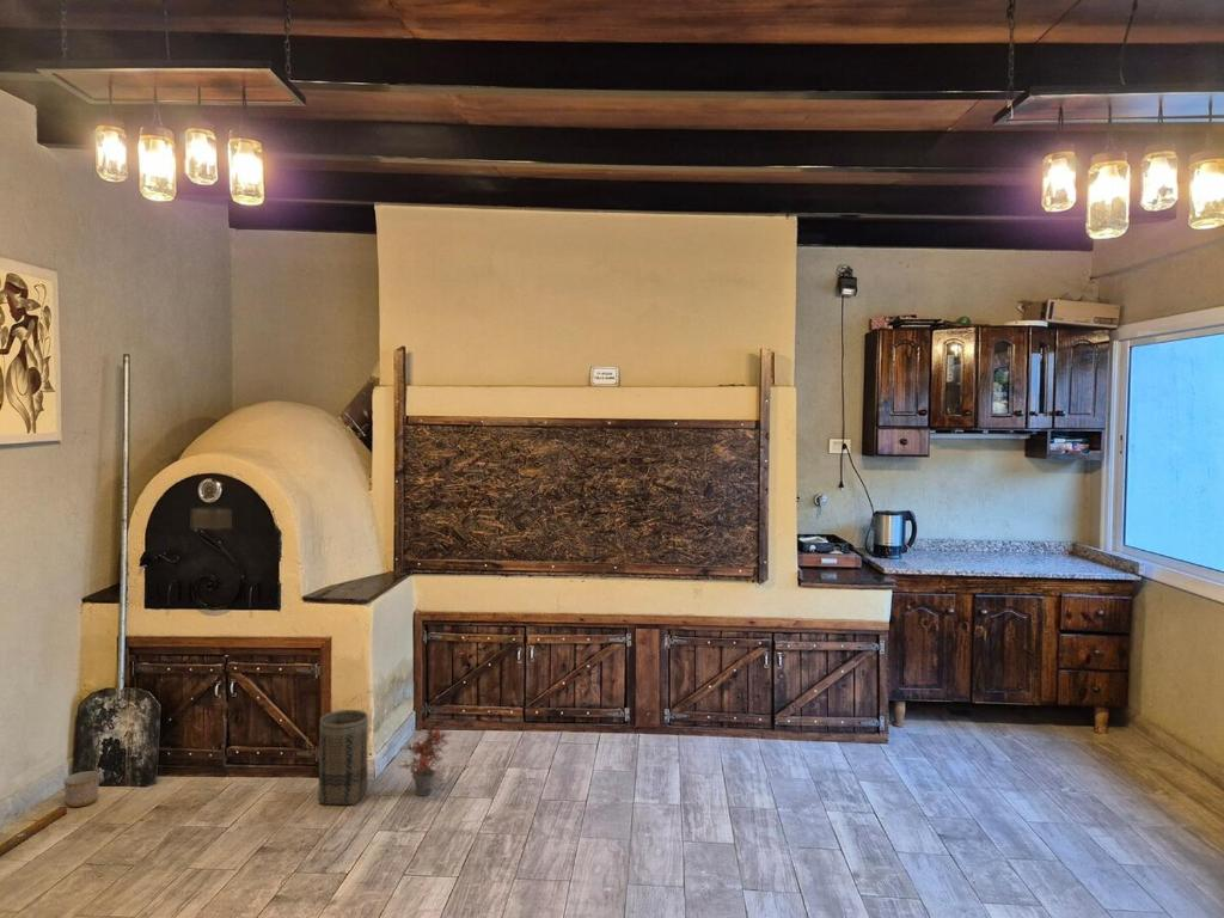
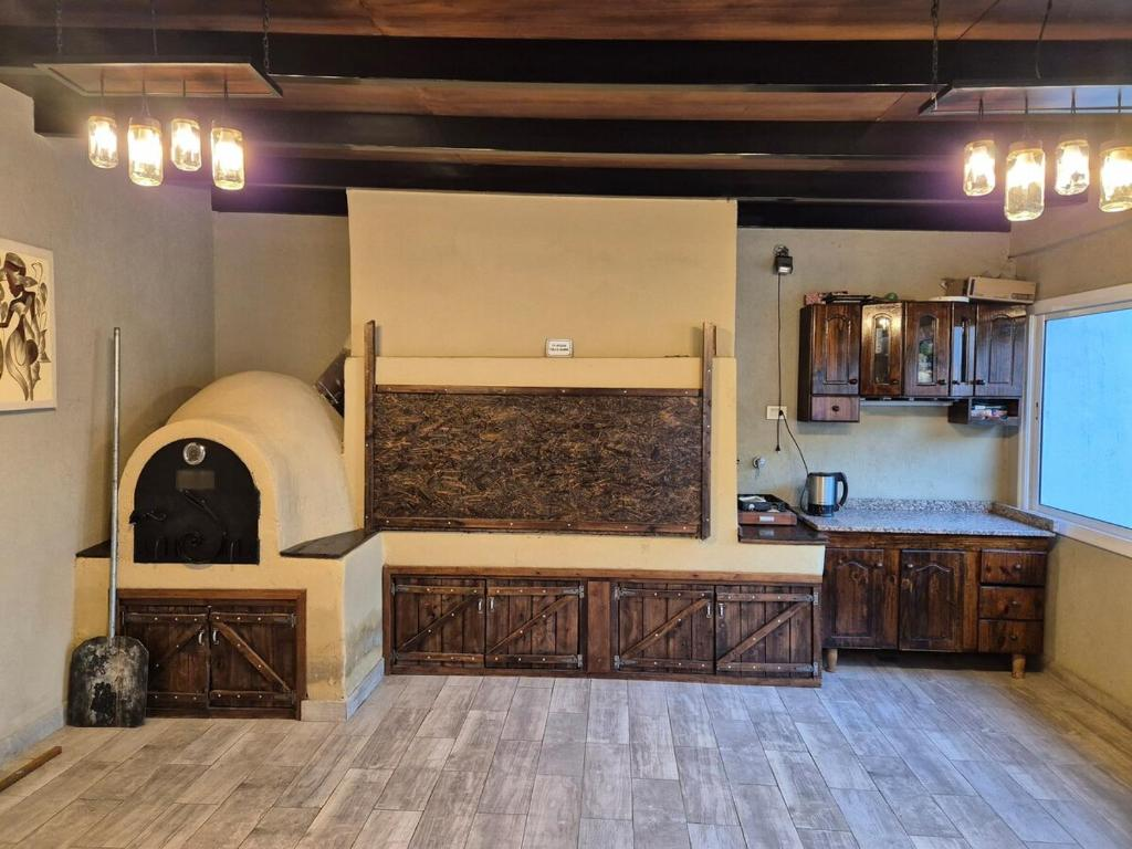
- planter (81, 789)
- basket (343, 757)
- potted plant (426, 748)
